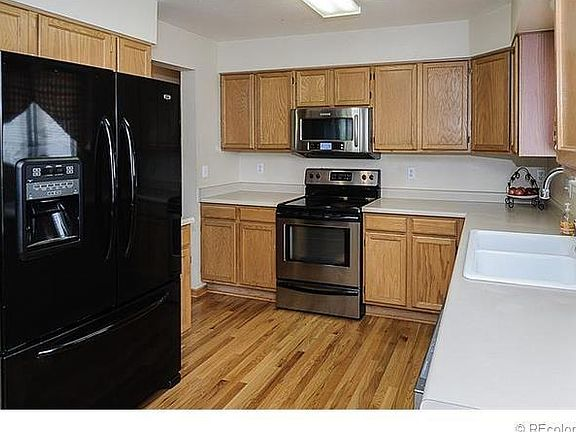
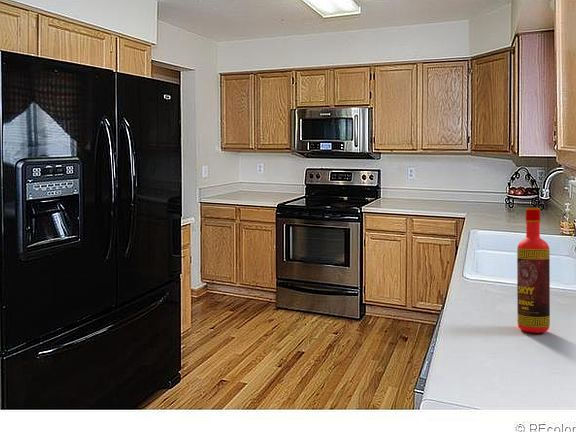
+ bottle (533, 269)
